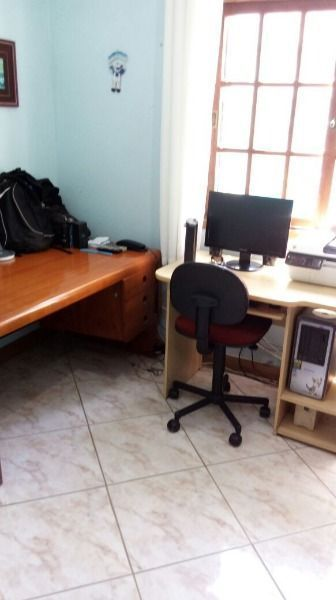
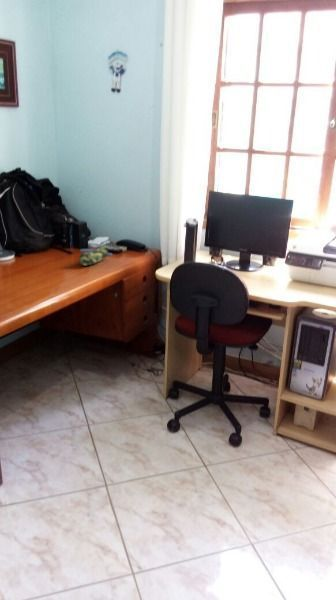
+ pencil case (93, 256)
